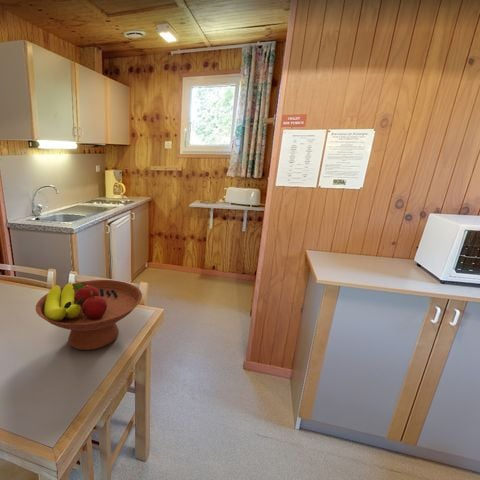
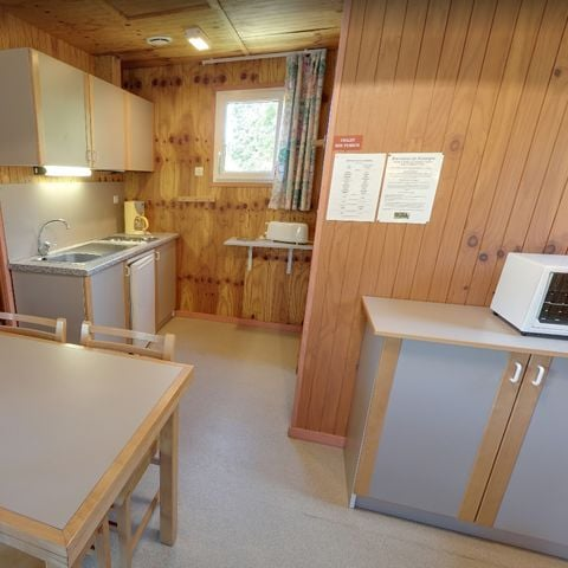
- fruit bowl (93, 310)
